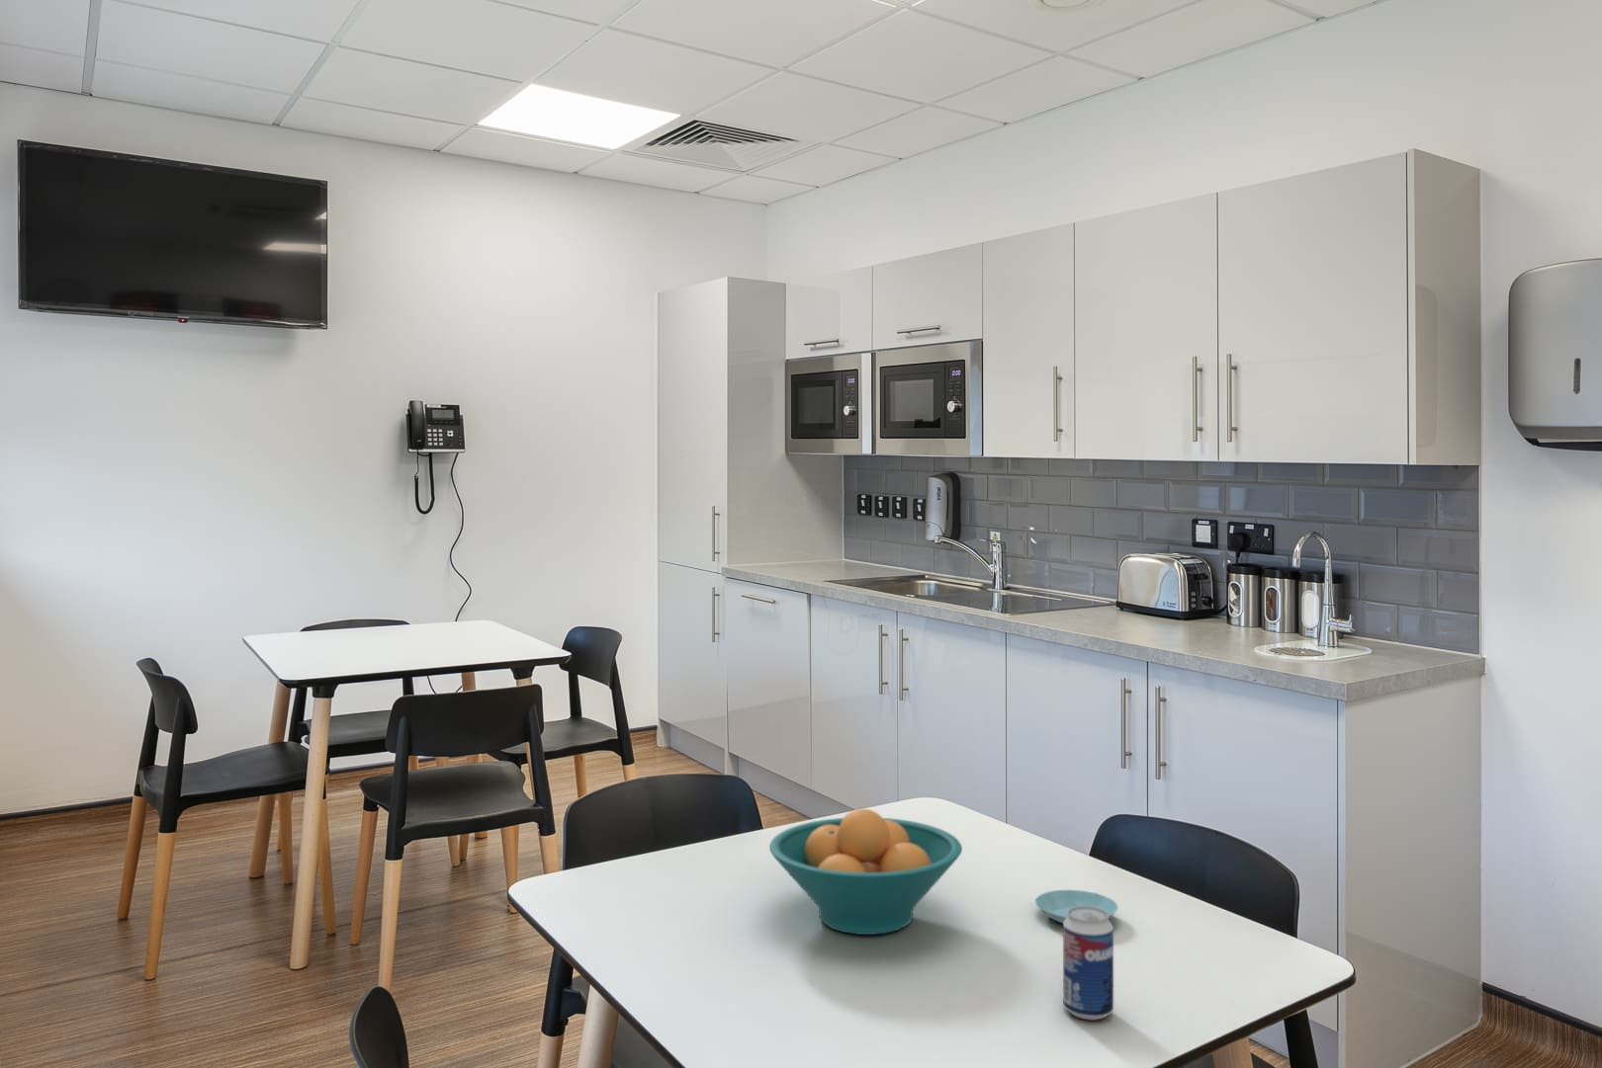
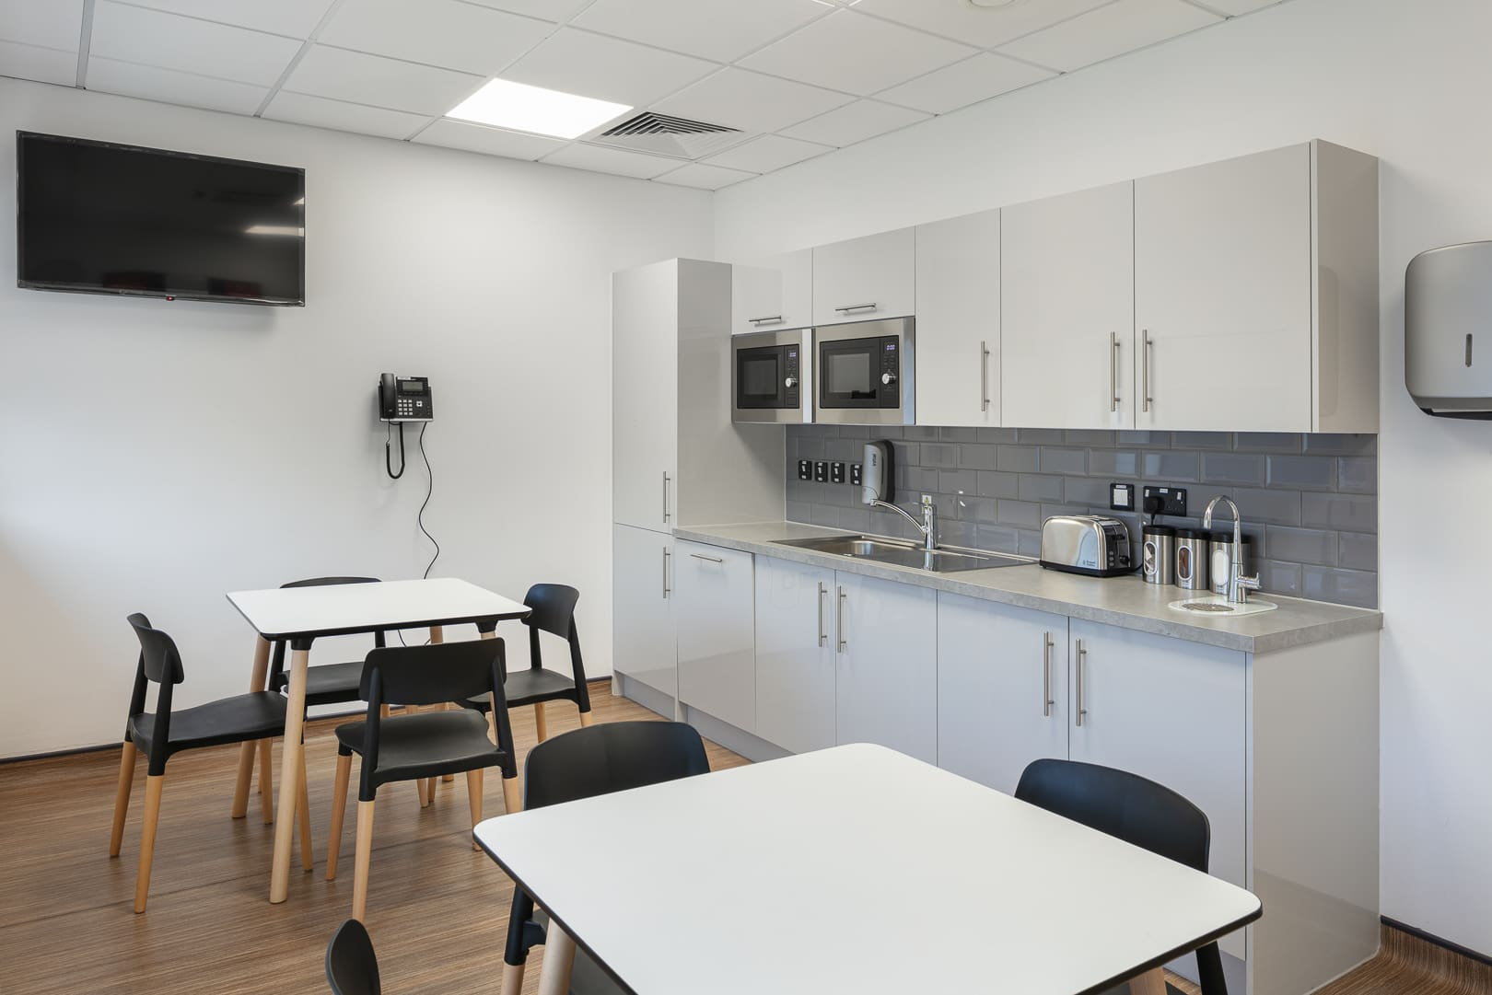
- beverage can (1088, 962)
- fruit bowl (865, 863)
- saucer (1076, 906)
